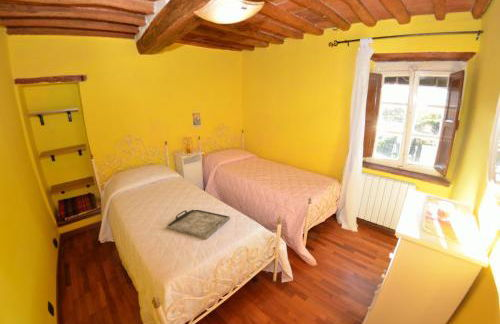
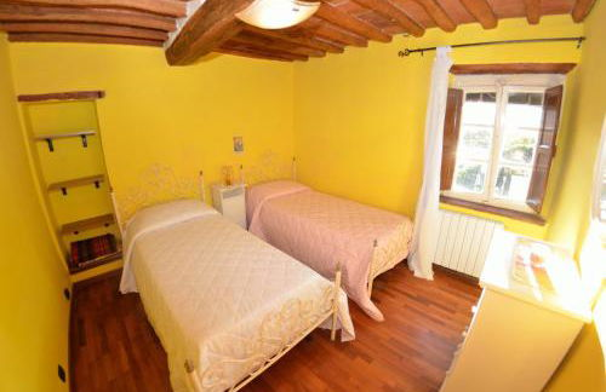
- serving tray (199, 219)
